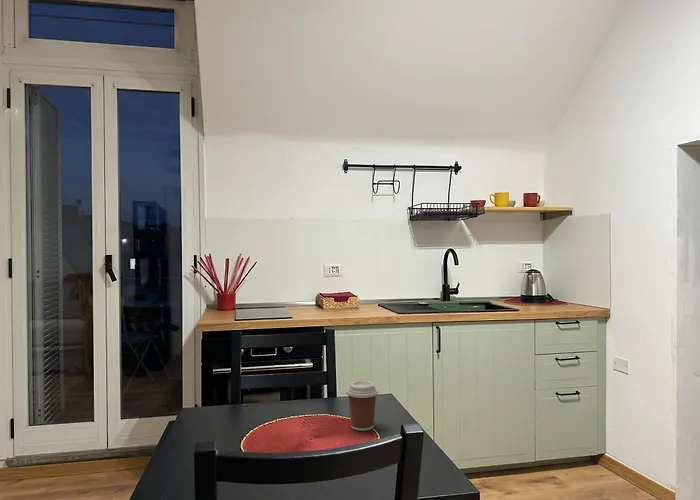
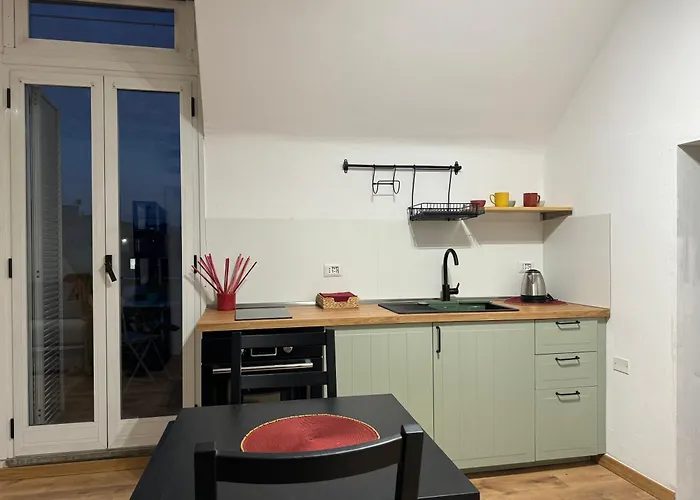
- coffee cup (362, 405)
